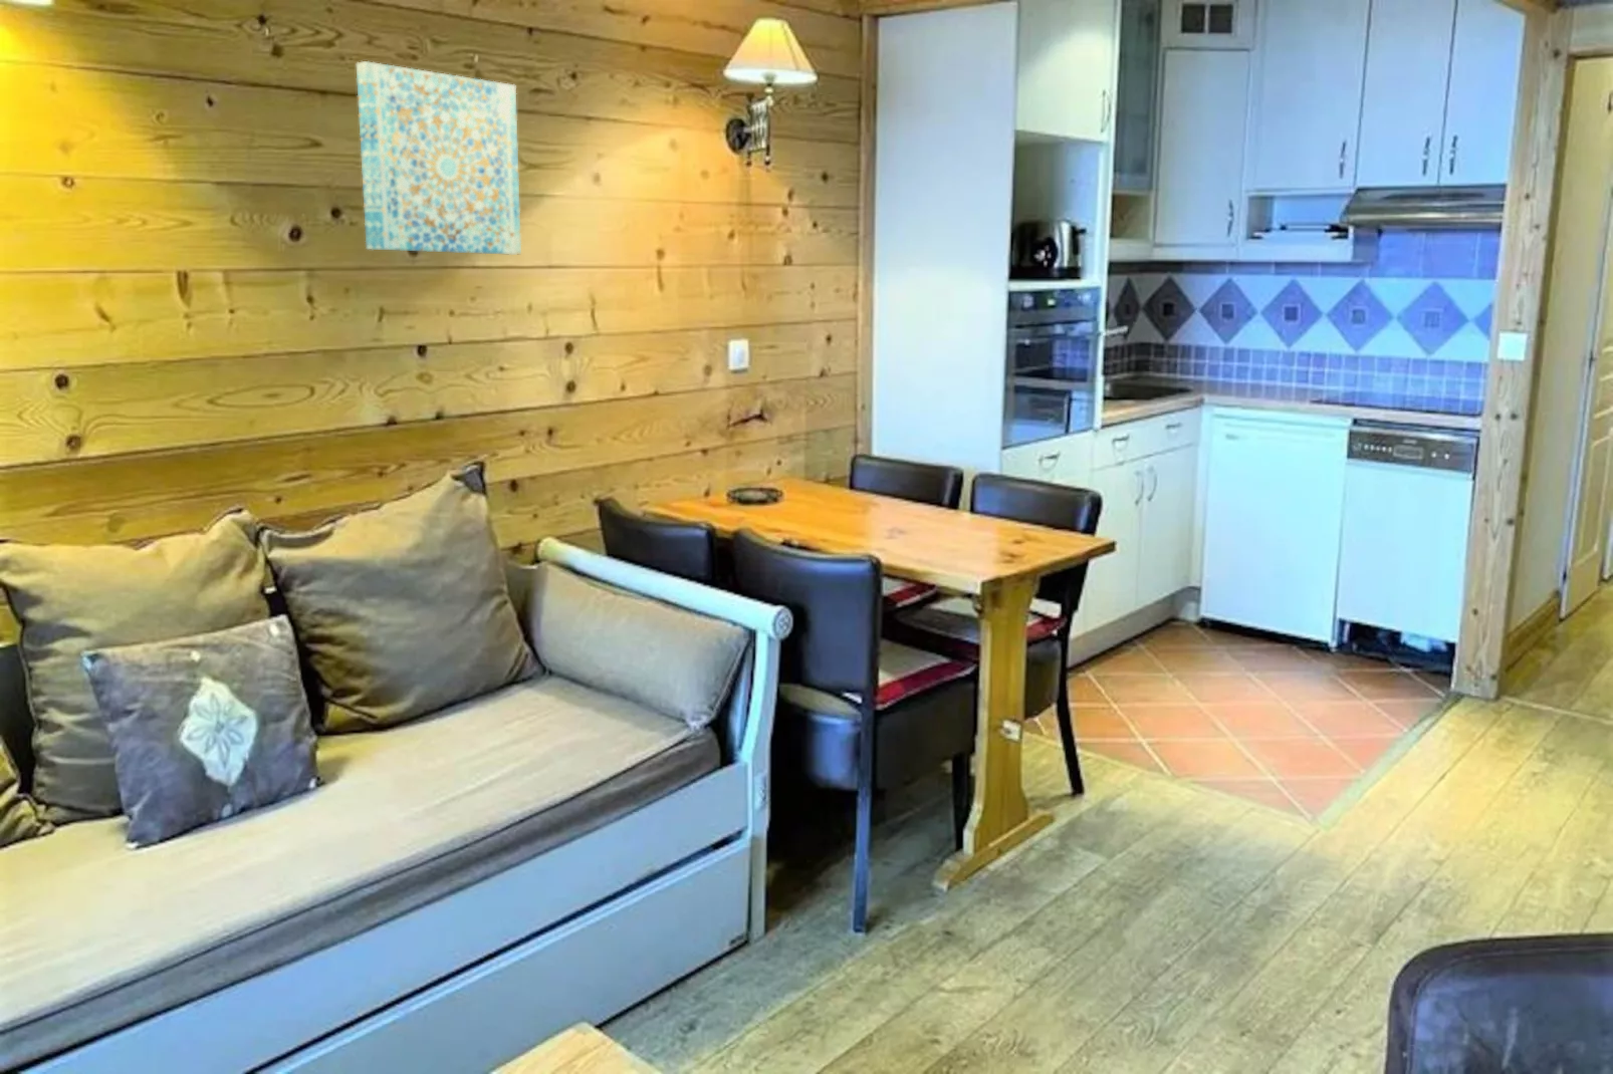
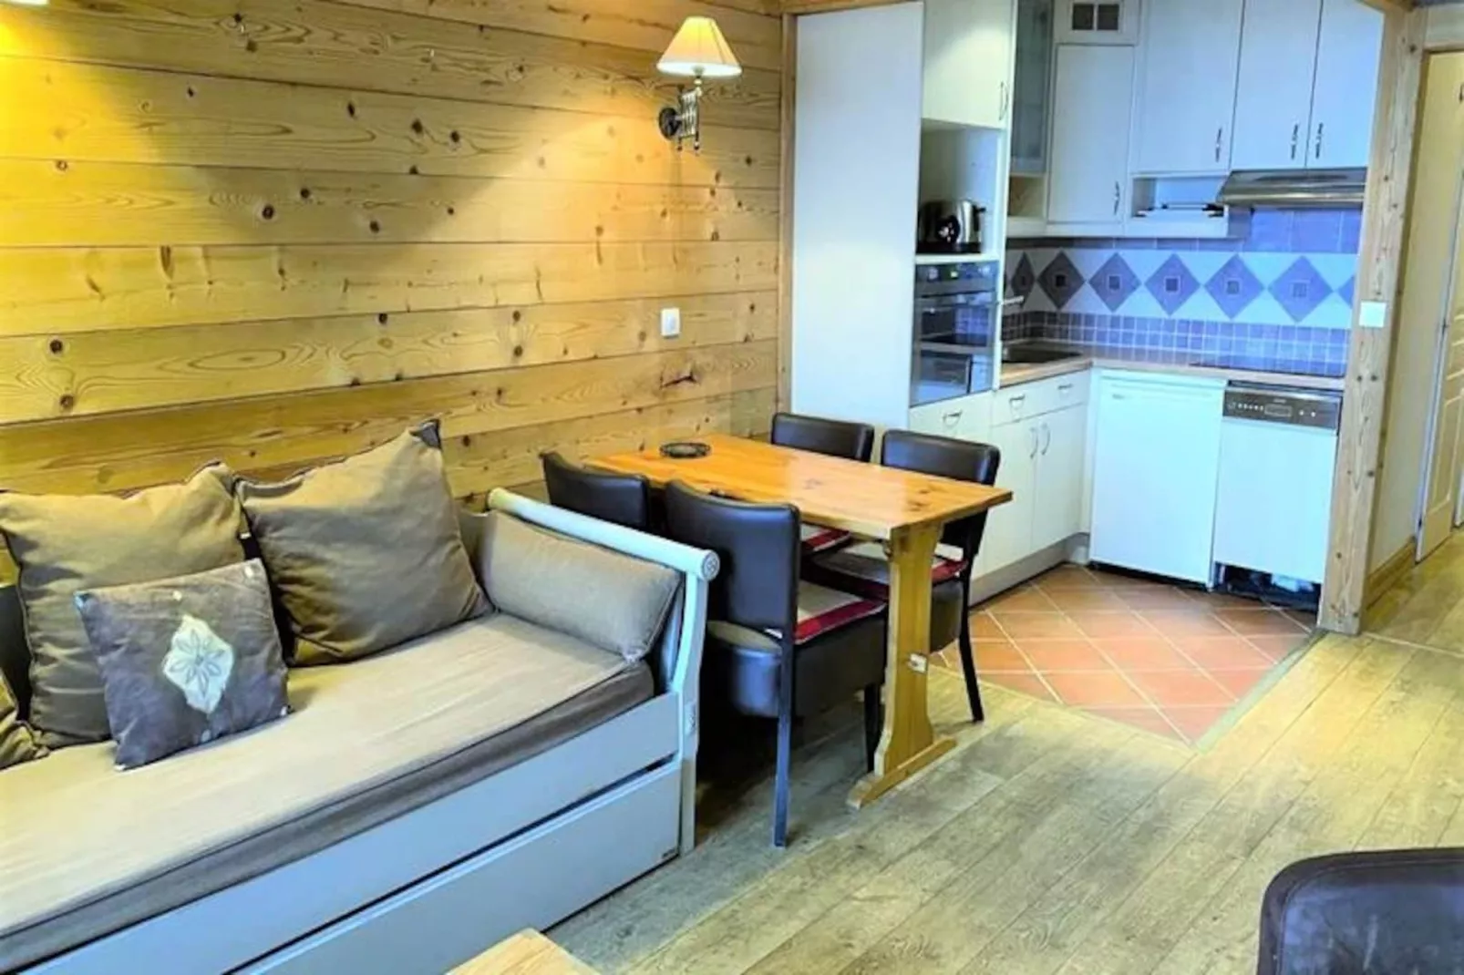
- wall art (443, 163)
